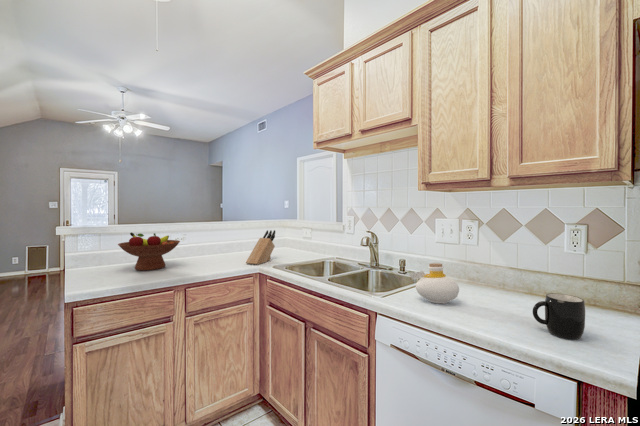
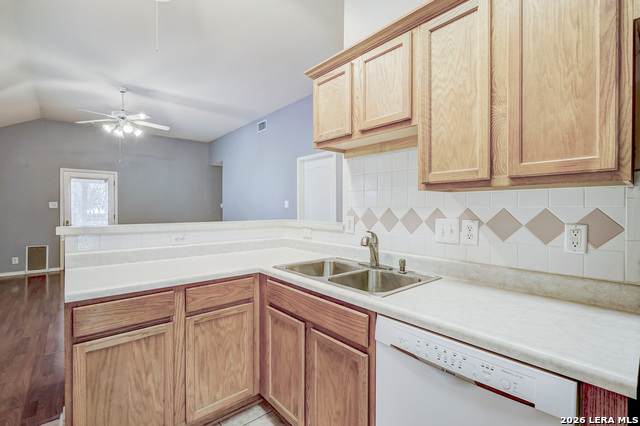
- knife block (262, 246)
- mug (557, 315)
- fruit bowl (150, 250)
- bottle (433, 282)
